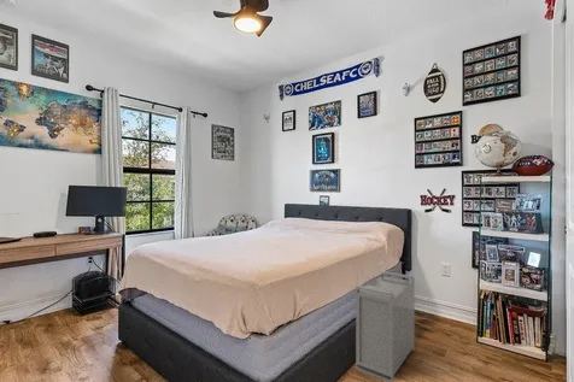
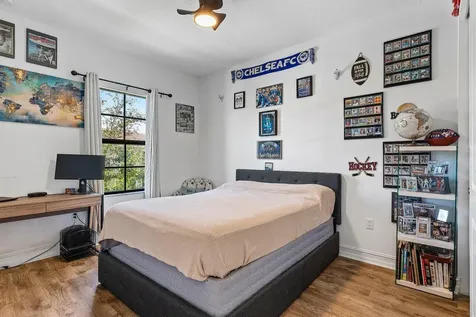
- storage bin (386, 319)
